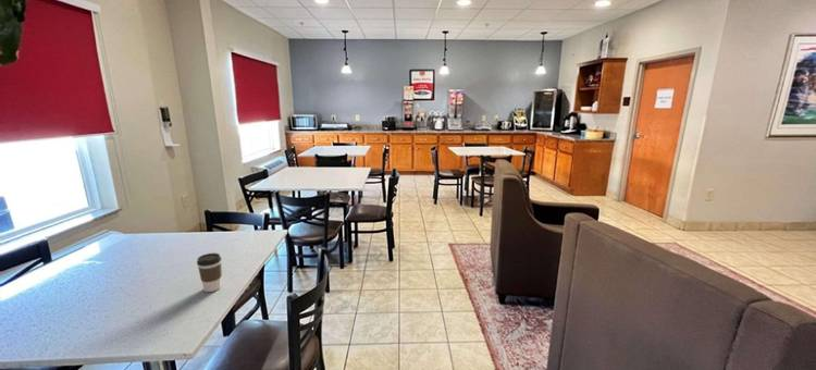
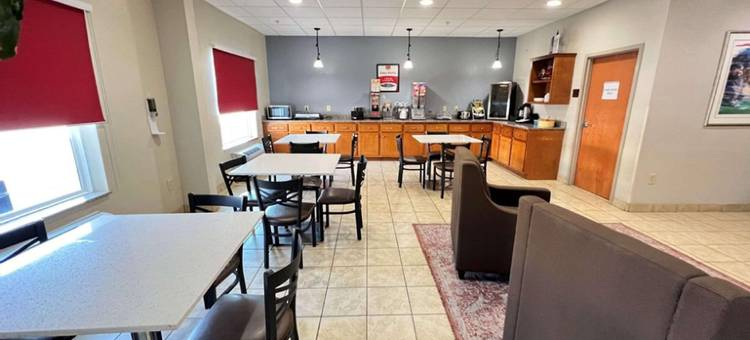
- coffee cup (210, 272)
